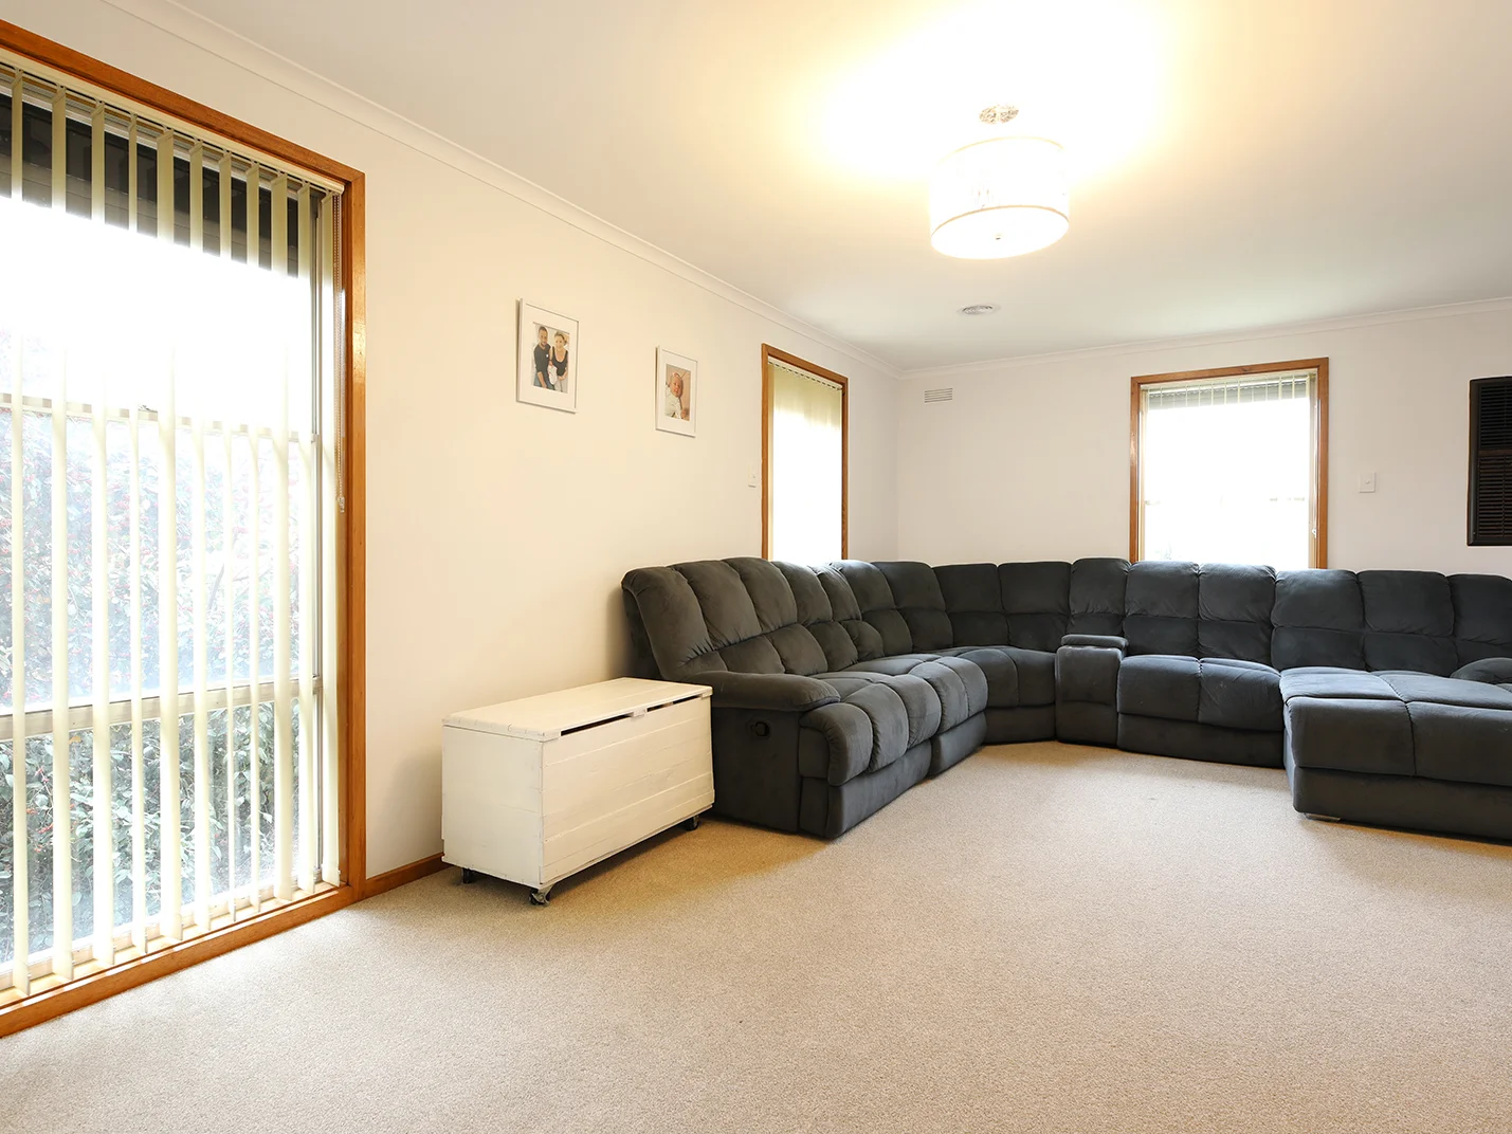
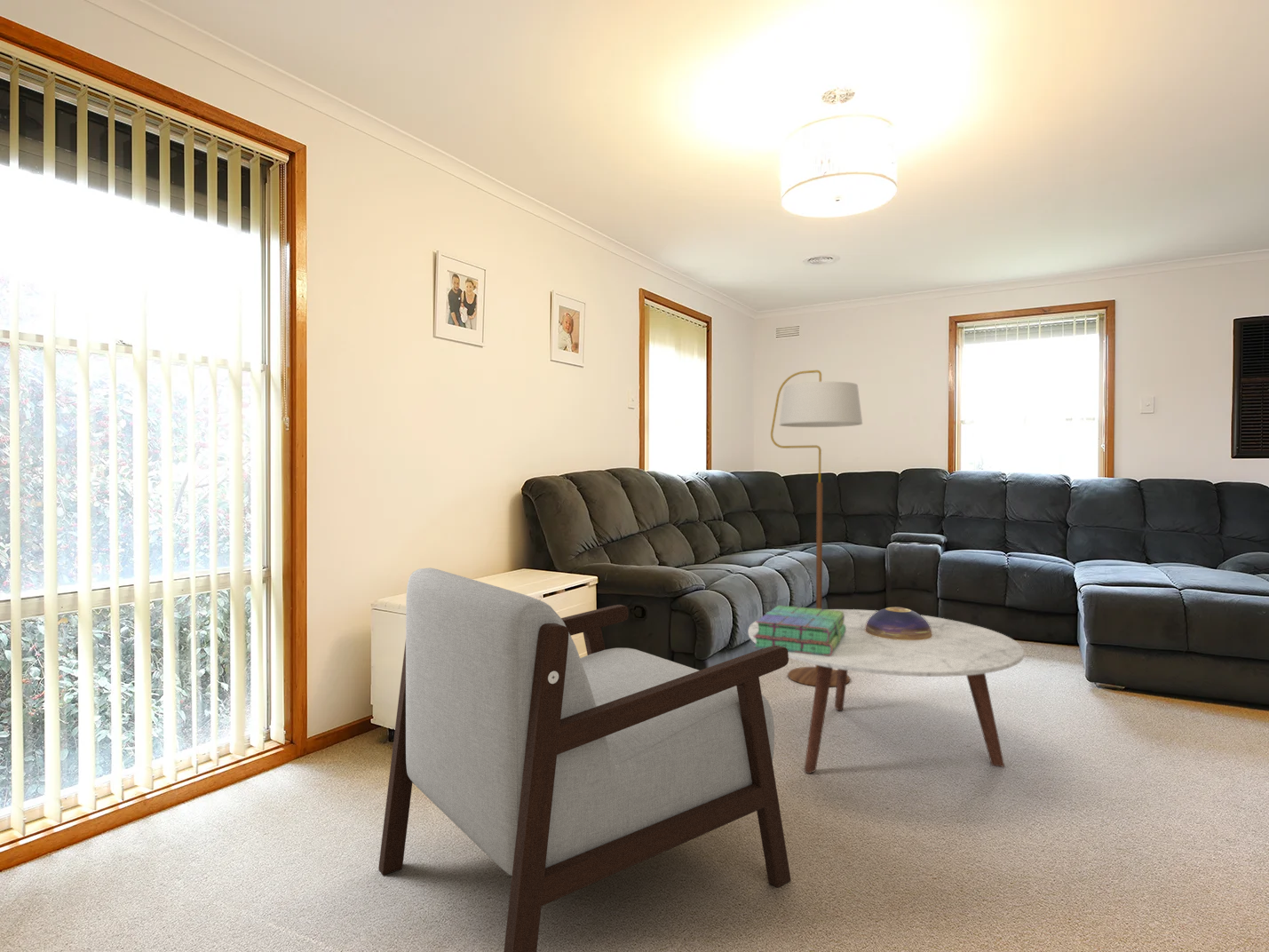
+ decorative bowl (898, 620)
+ coffee table (876, 673)
+ floor lamp (817, 523)
+ armchair (583, 722)
+ stack of books (801, 627)
